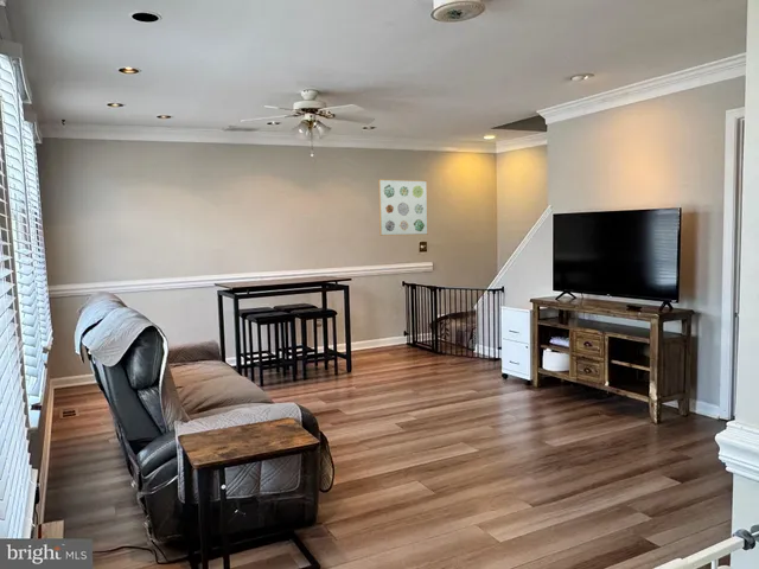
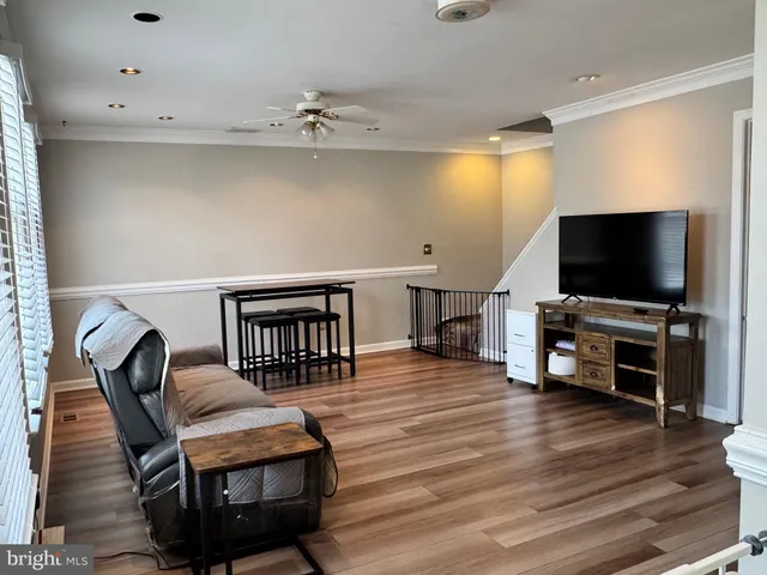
- wall art (403, 207)
